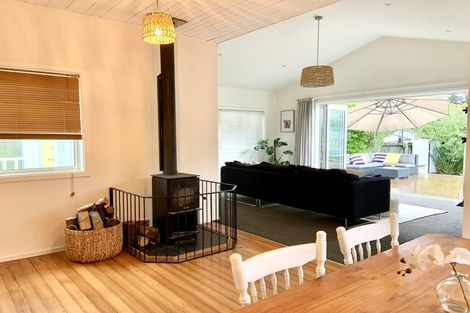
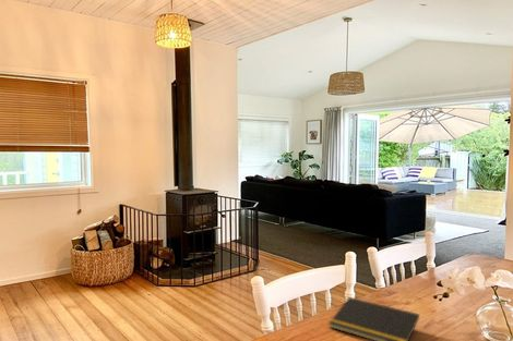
+ notepad (373, 320)
